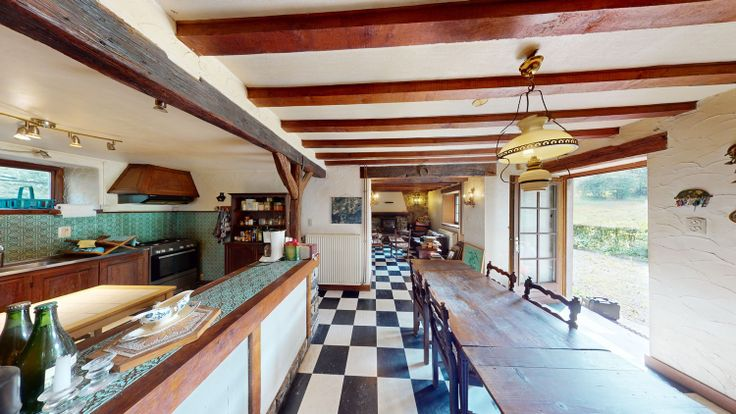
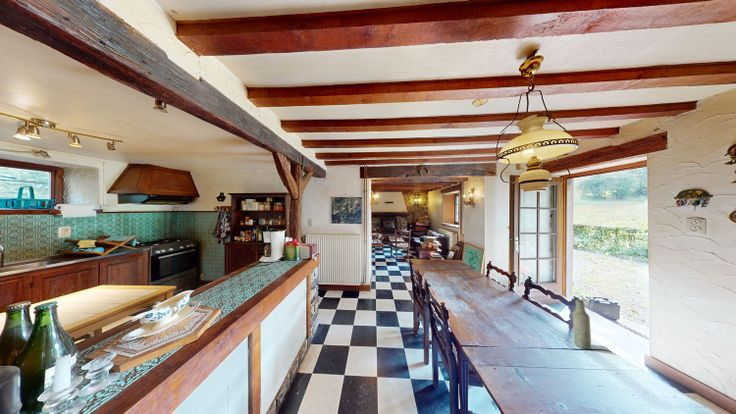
+ bottle (581, 322)
